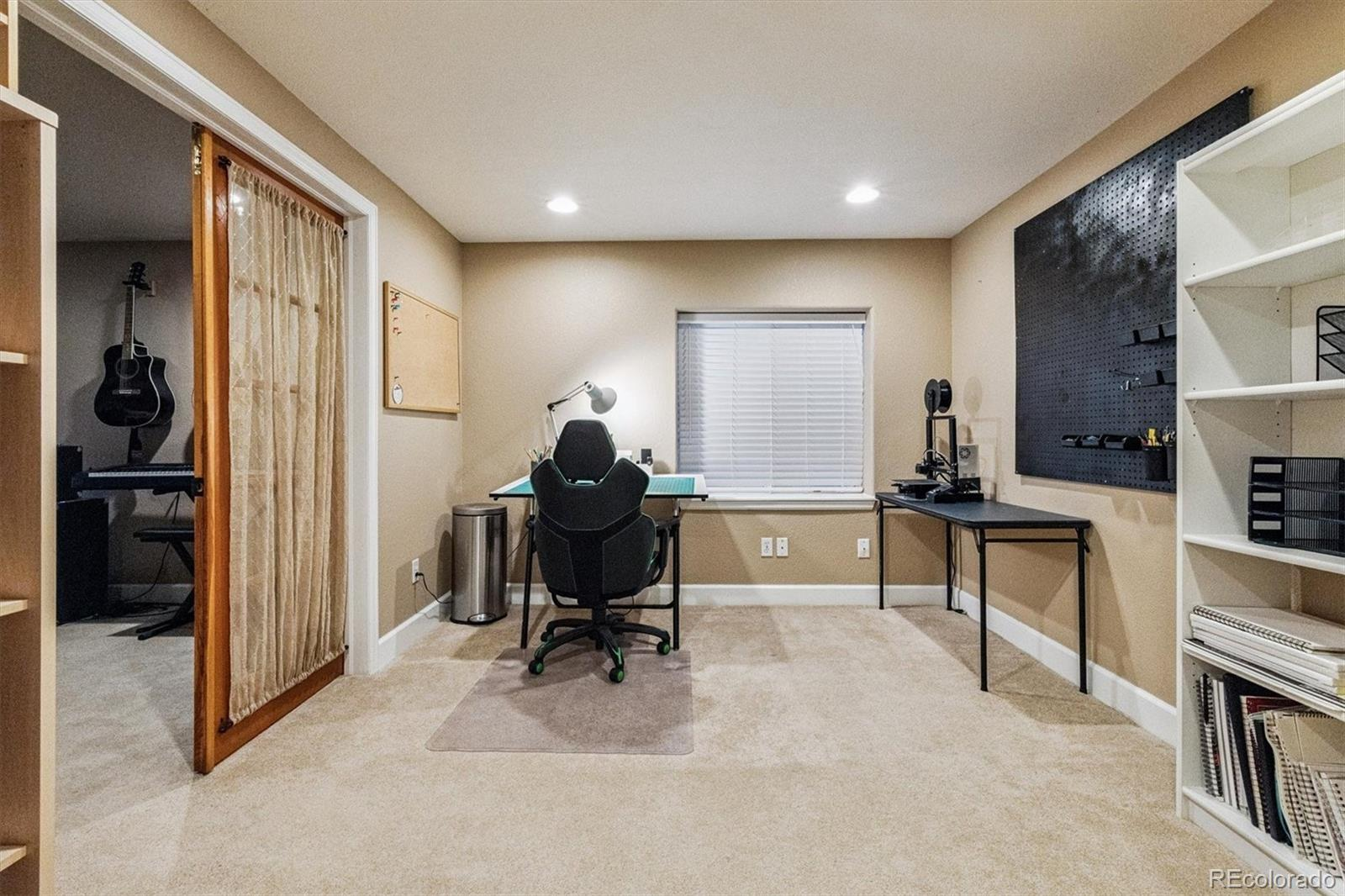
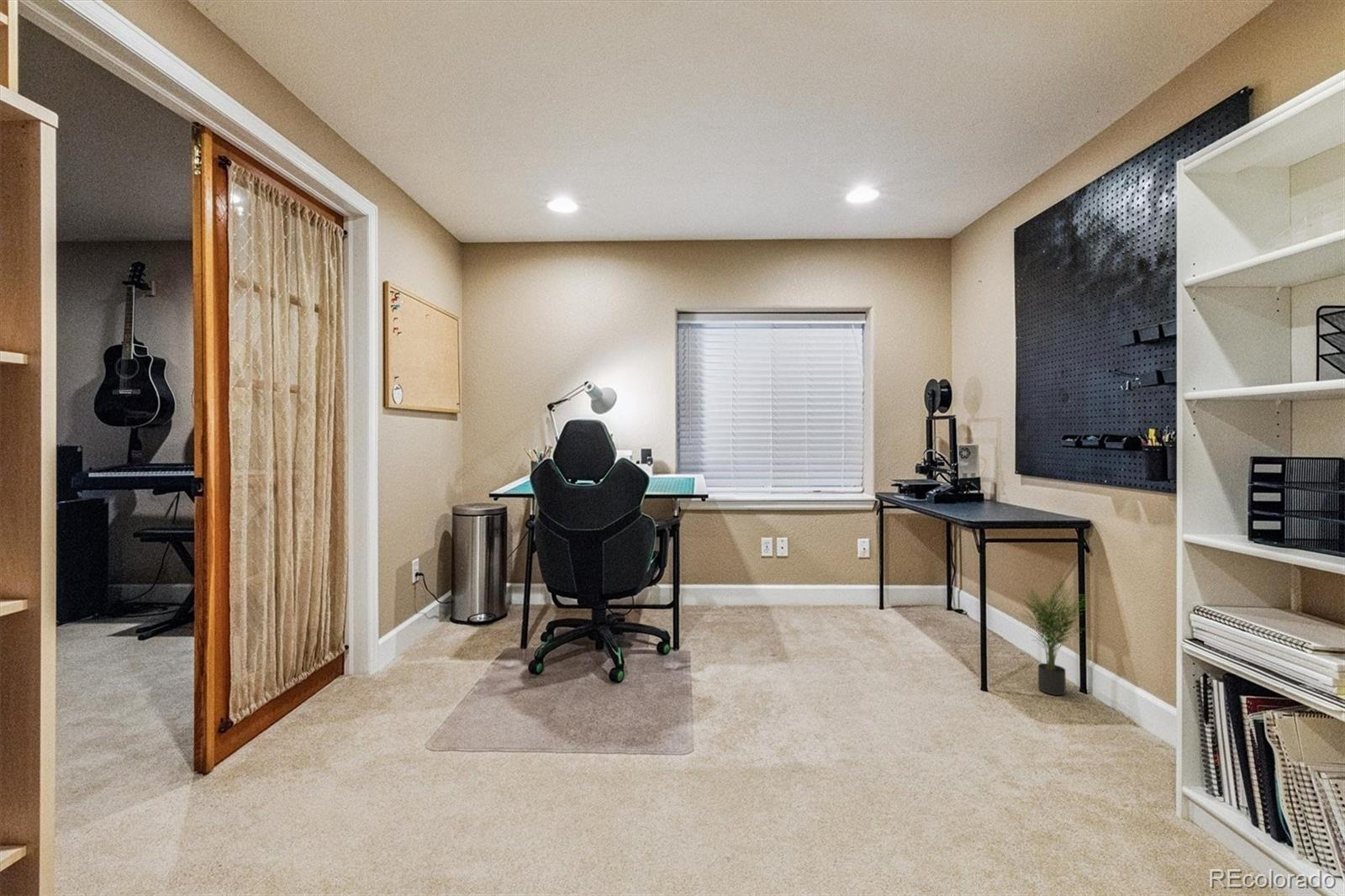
+ potted plant (1047, 630)
